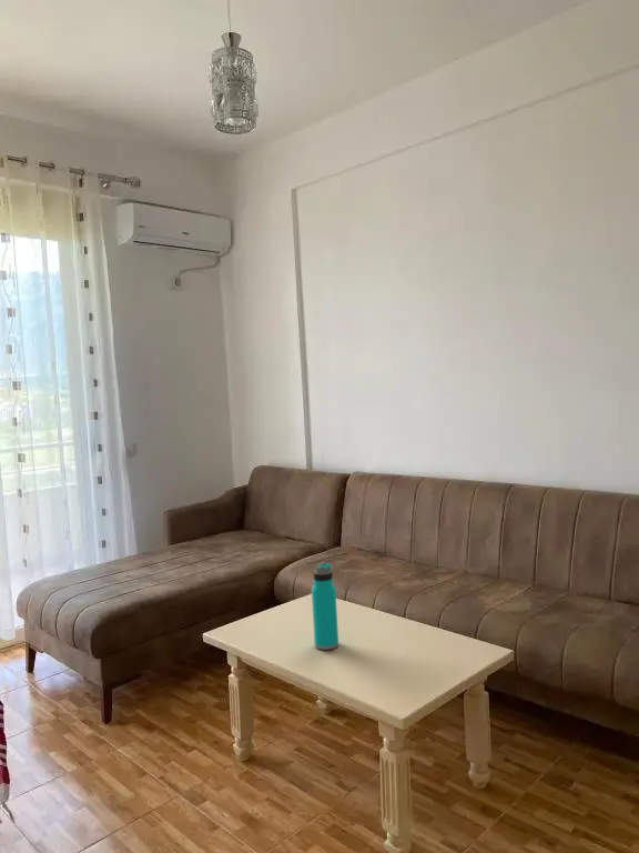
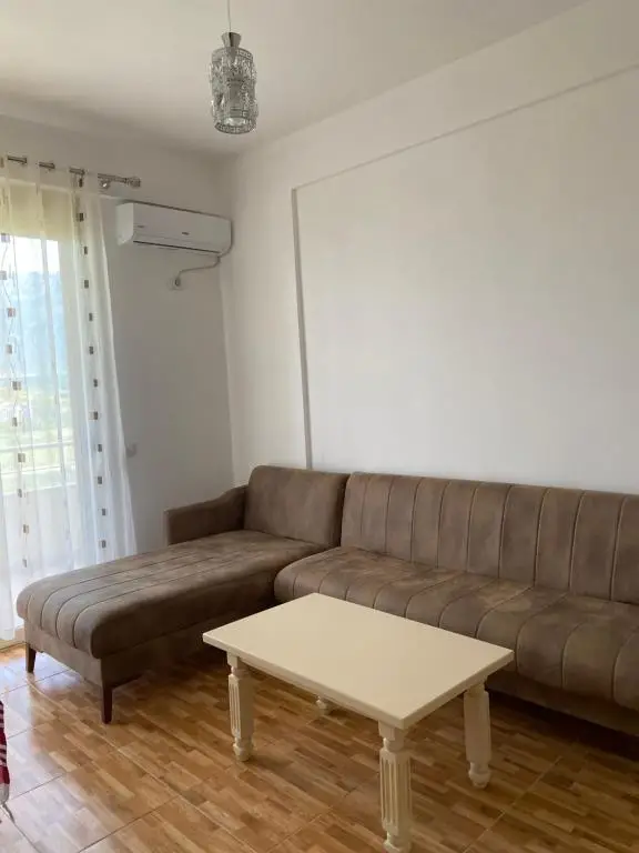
- water bottle (324, 605)
